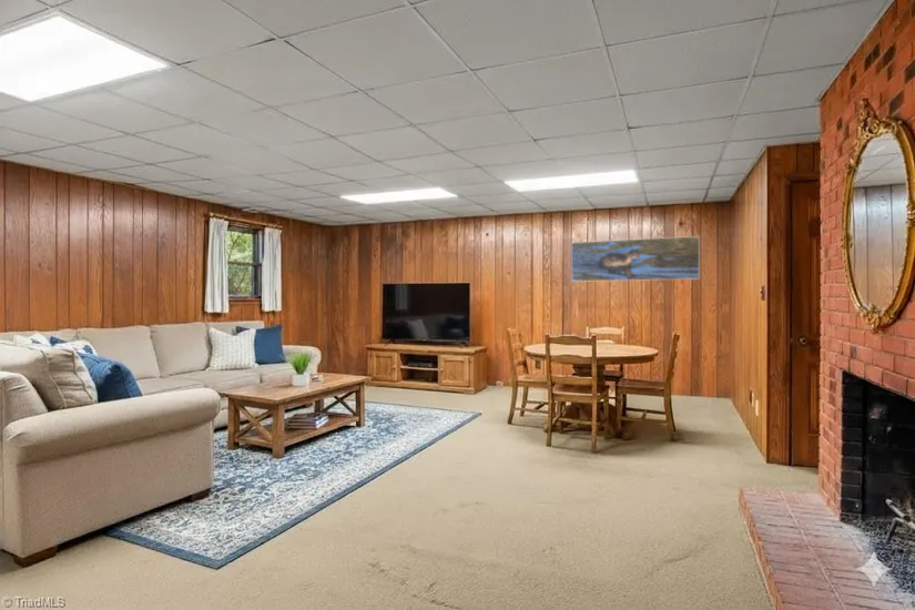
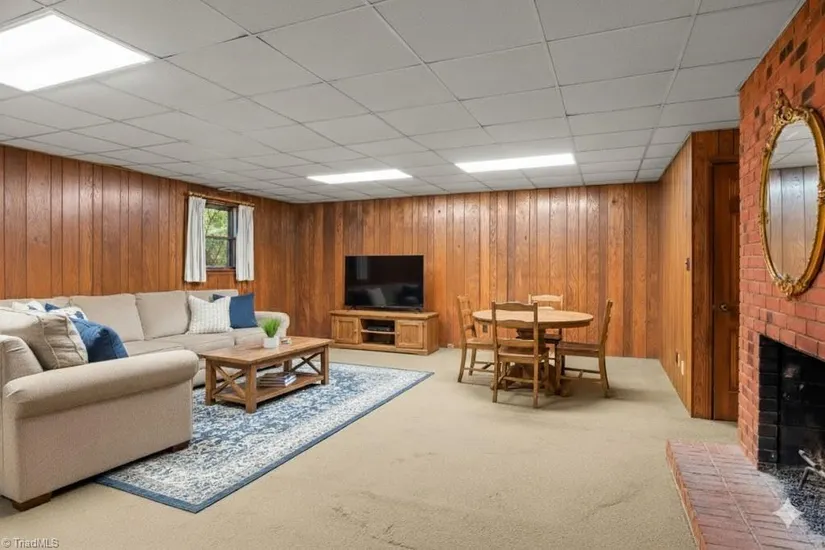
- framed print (632, 260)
